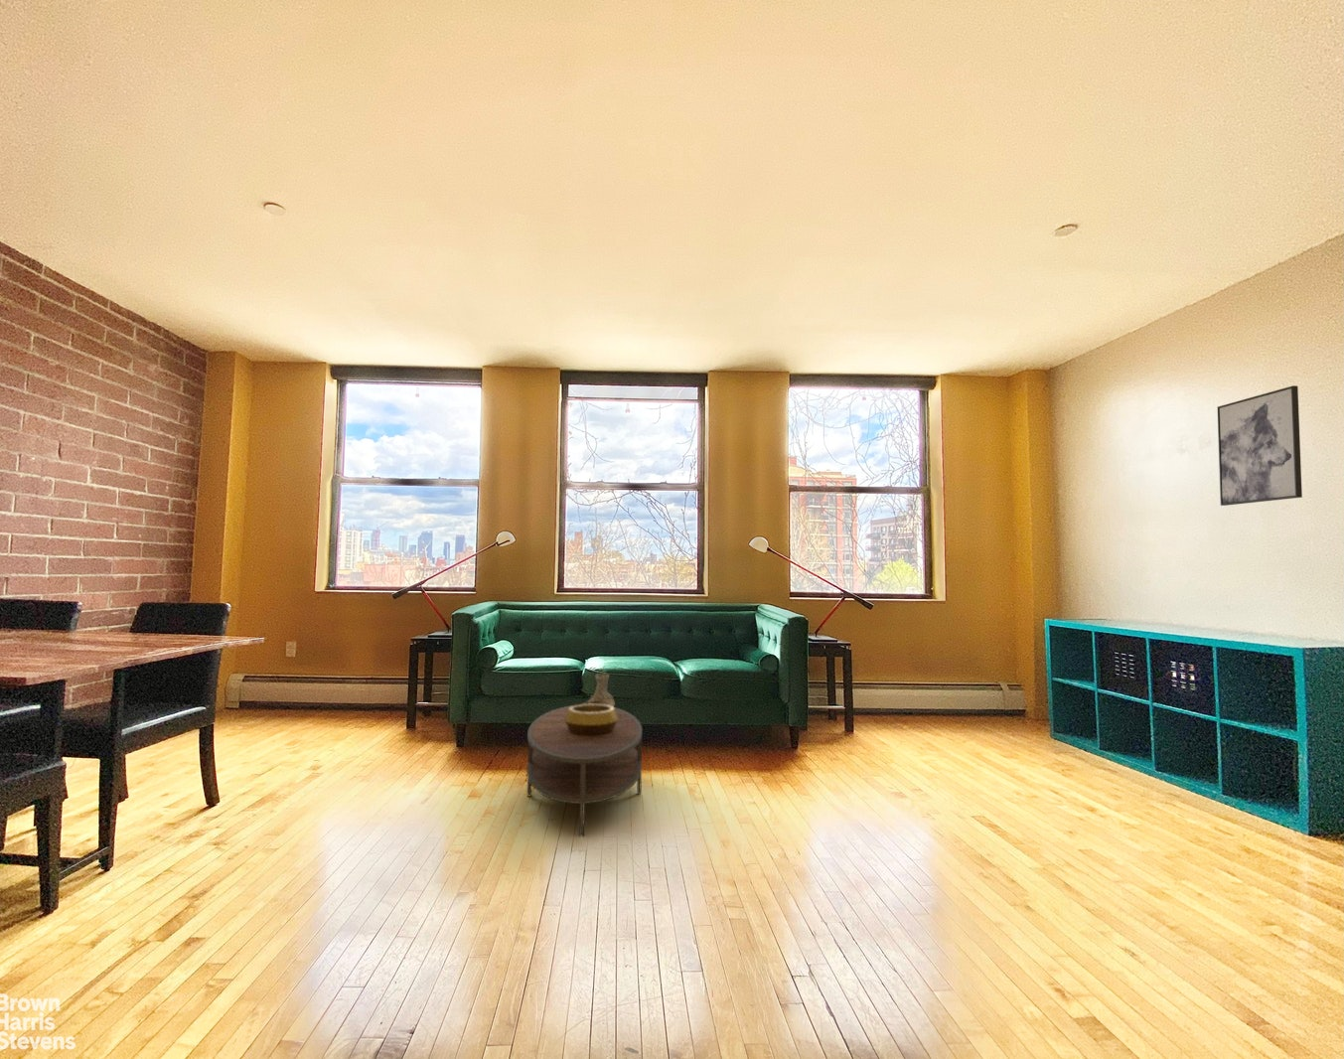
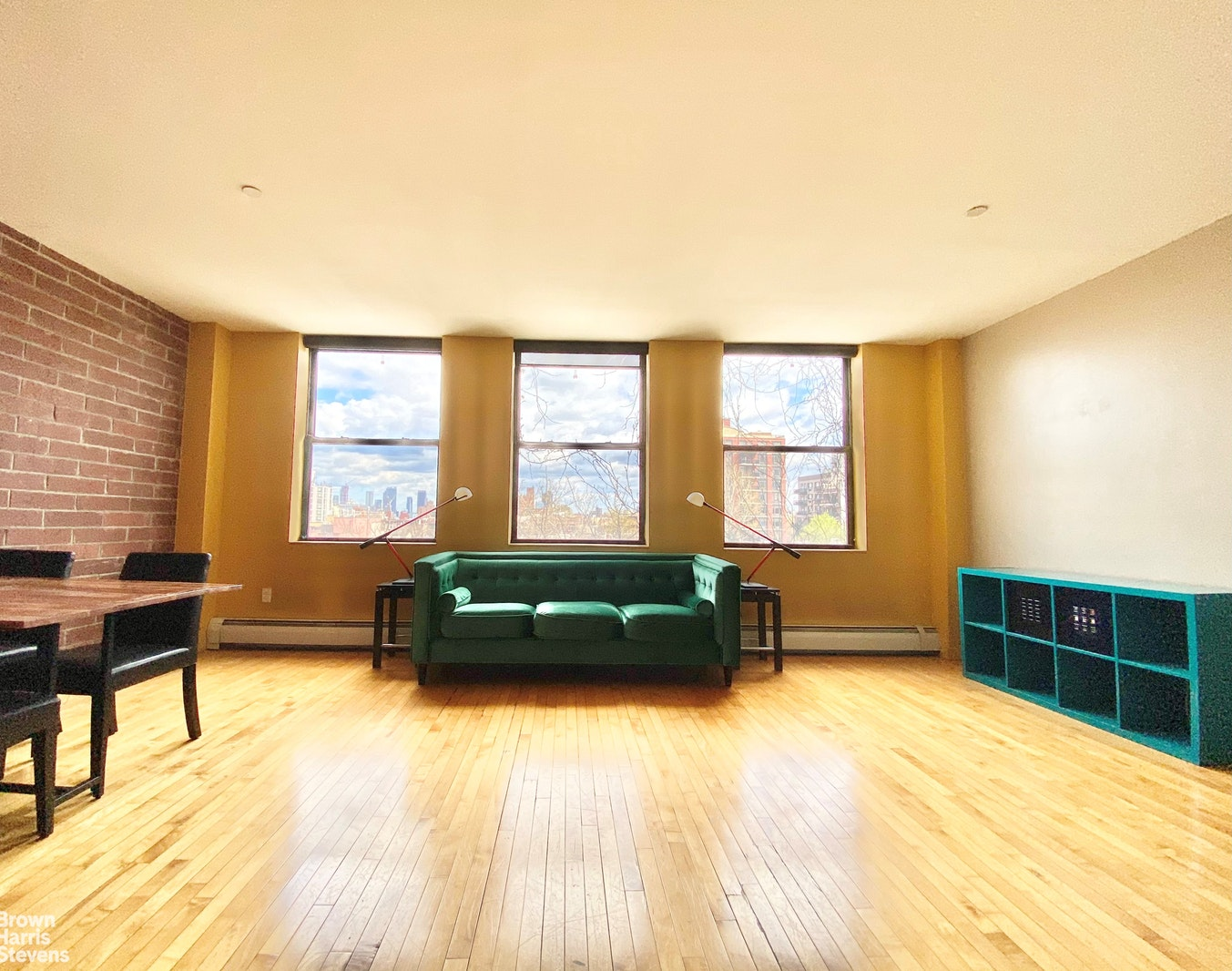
- wall art (1257, 449)
- coffee table (585, 760)
- candle holder (596, 688)
- decorative bowl (591, 719)
